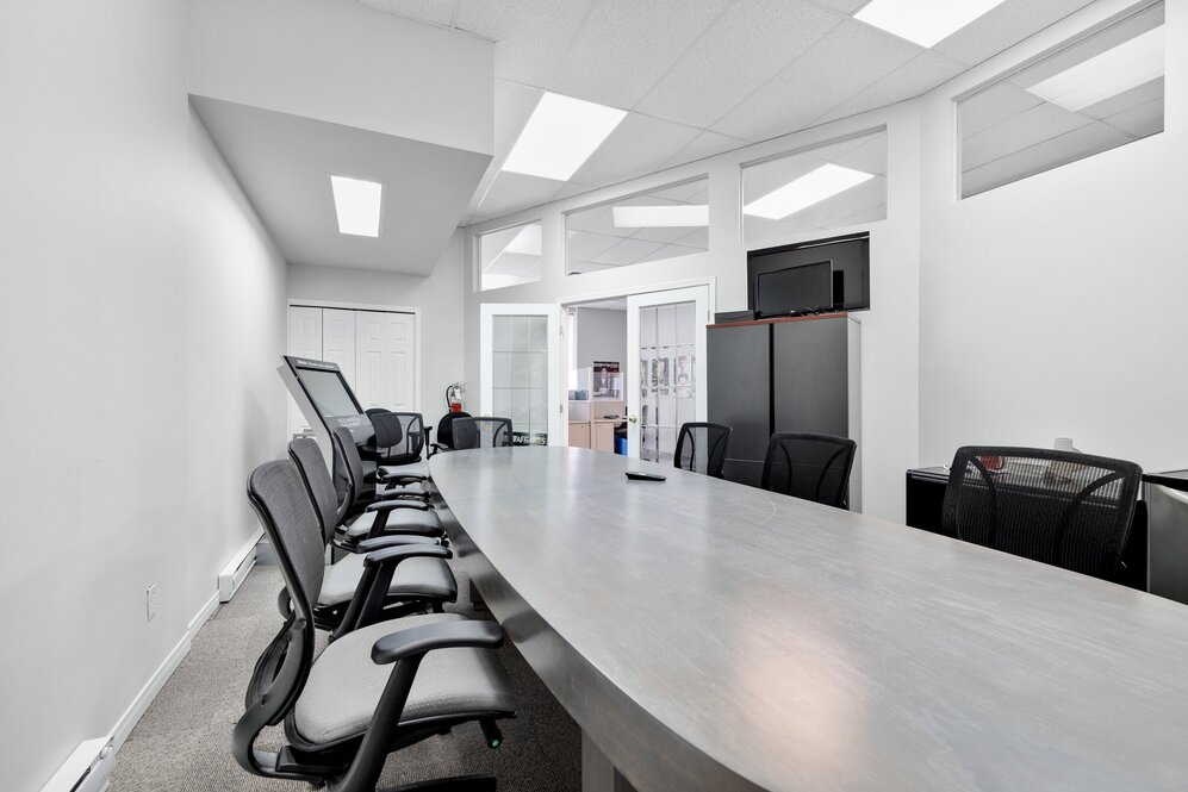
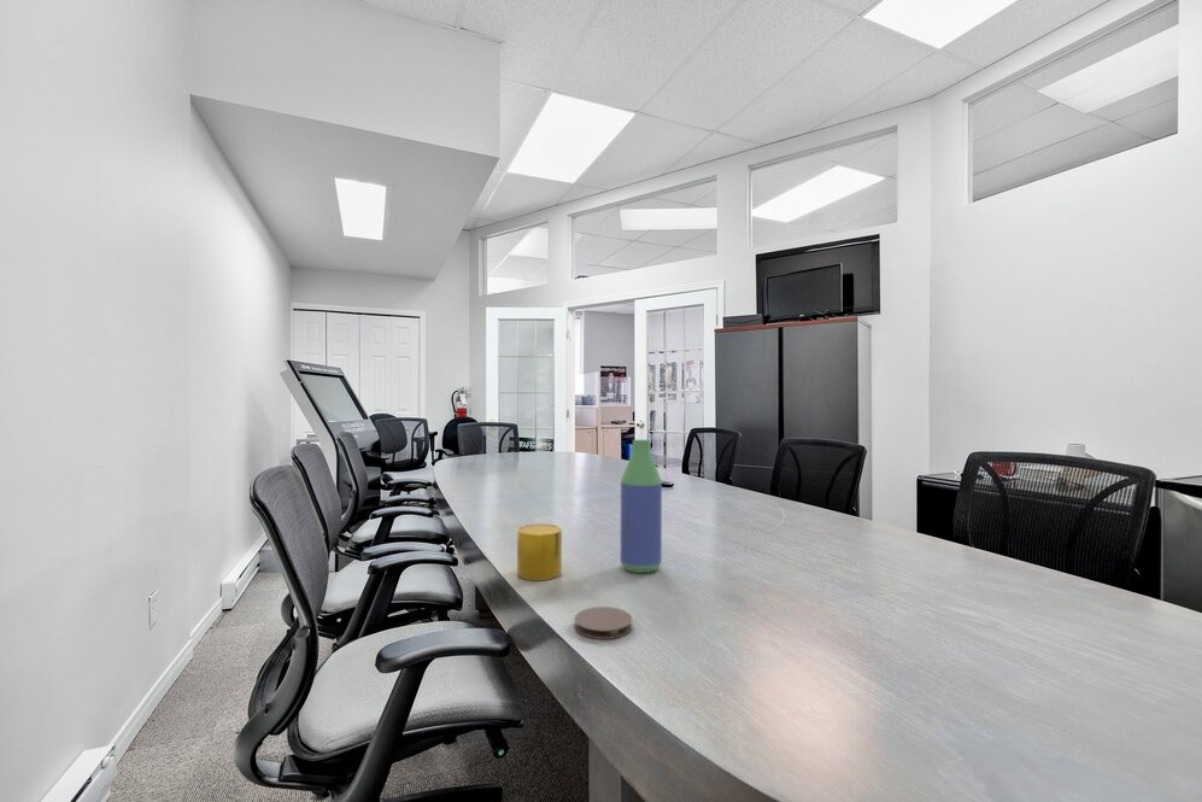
+ cup (539, 550)
+ bottle (640, 504)
+ coaster (603, 621)
